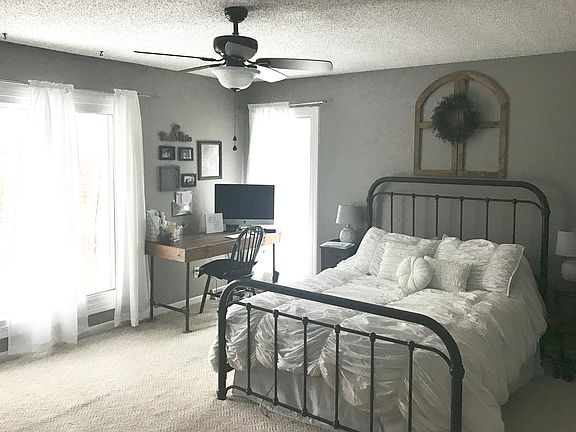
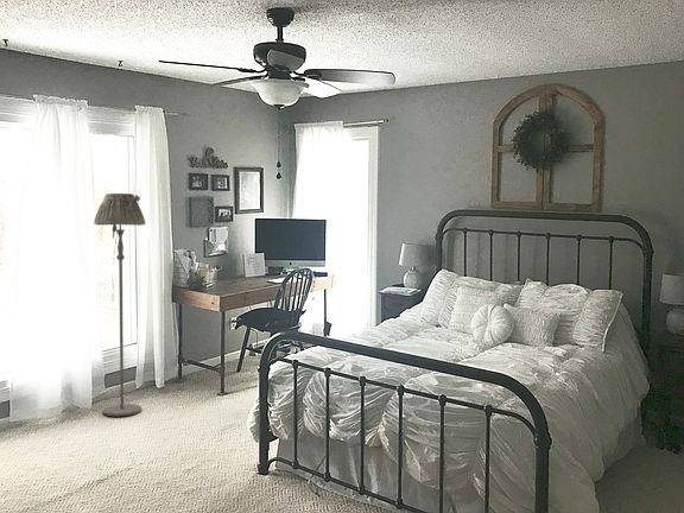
+ floor lamp (120, 303)
